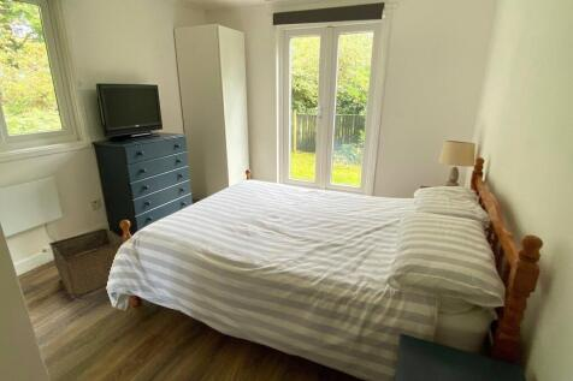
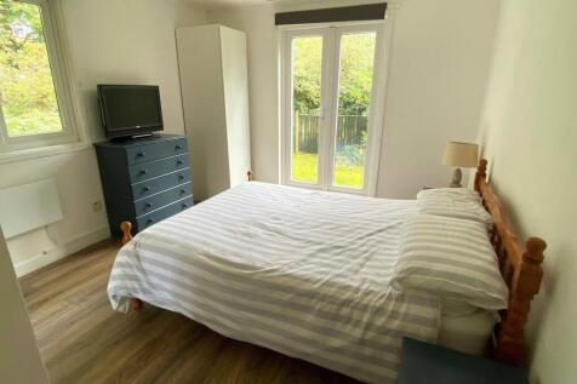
- storage bin (91, 260)
